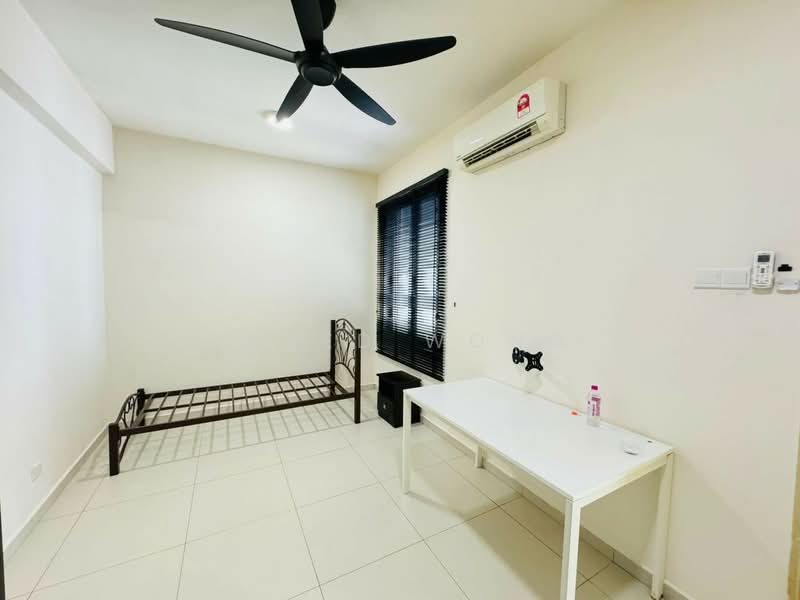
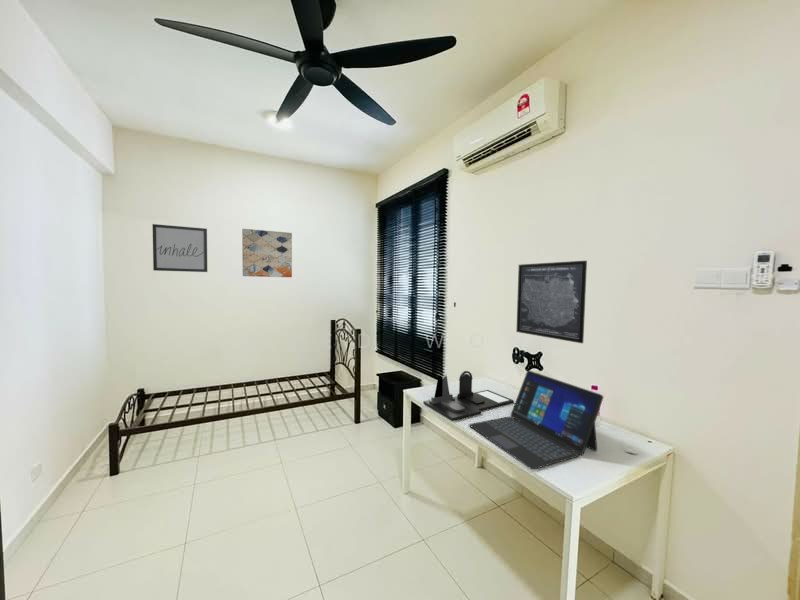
+ laptop (530, 411)
+ wall art (267, 254)
+ wall art (181, 248)
+ wall art (547, 300)
+ desk organizer (470, 389)
